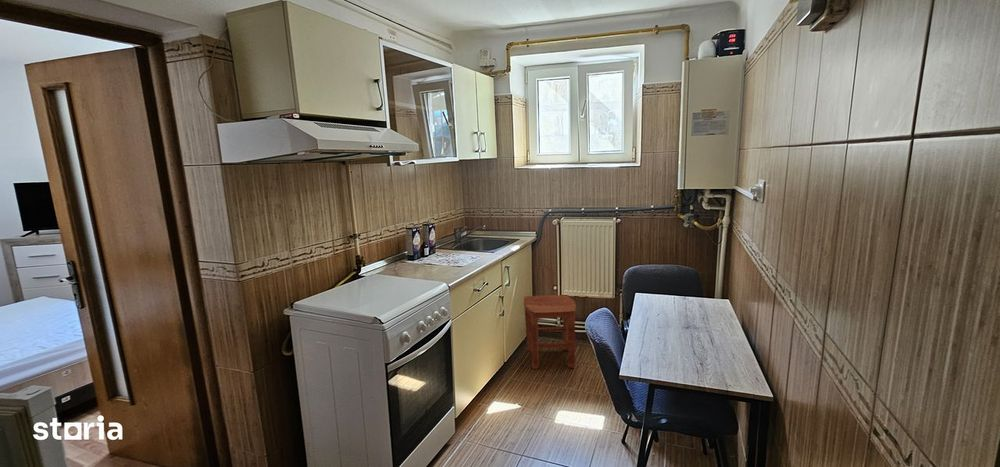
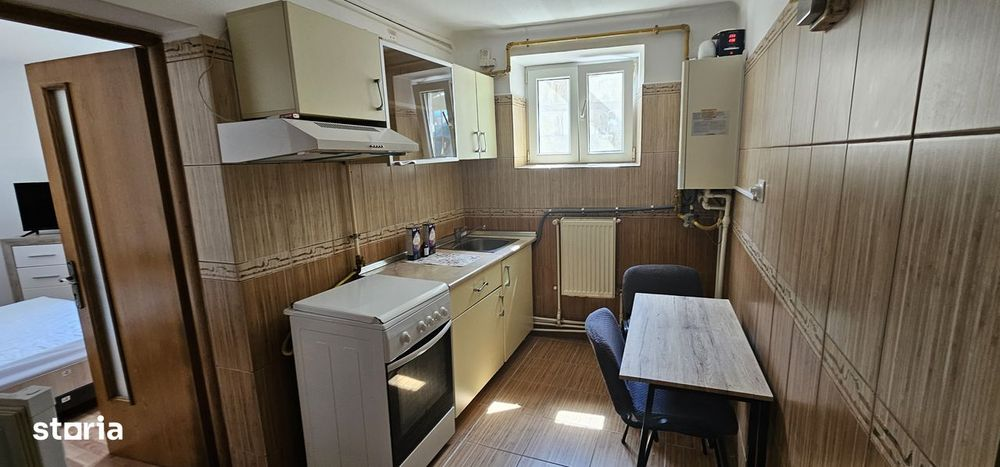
- stool (550, 330)
